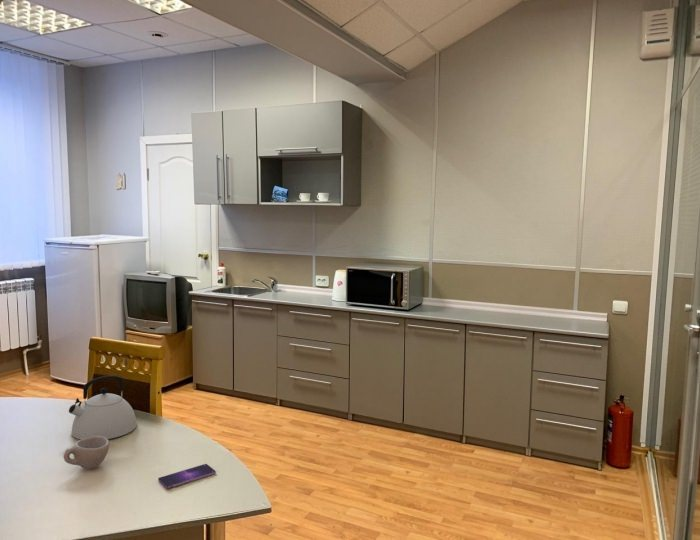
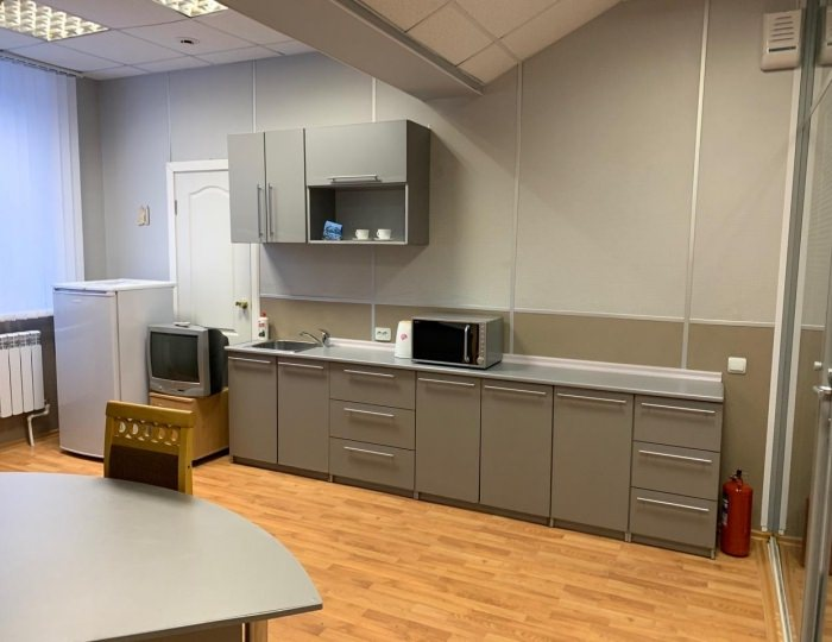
- cup (87, 455)
- smartphone (187, 475)
- kettle (102, 403)
